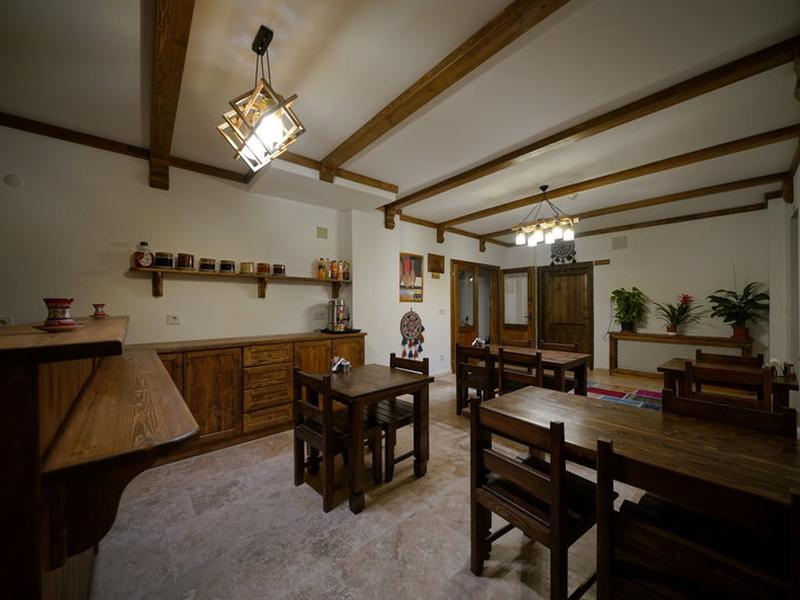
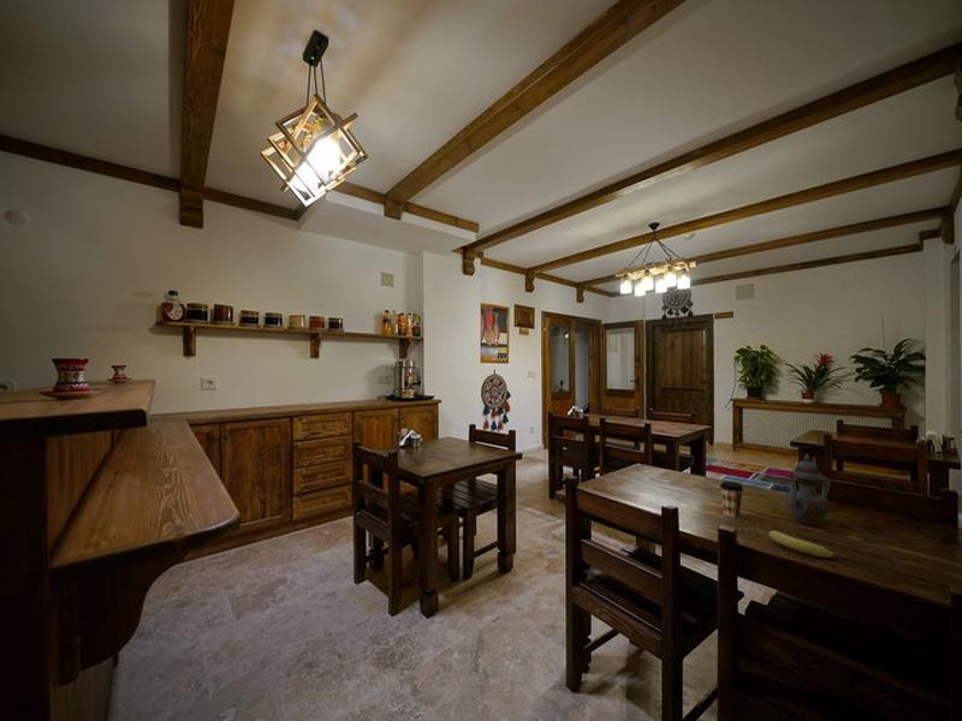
+ coffee cup (731, 499)
+ fruit (794, 540)
+ teapot (808, 487)
